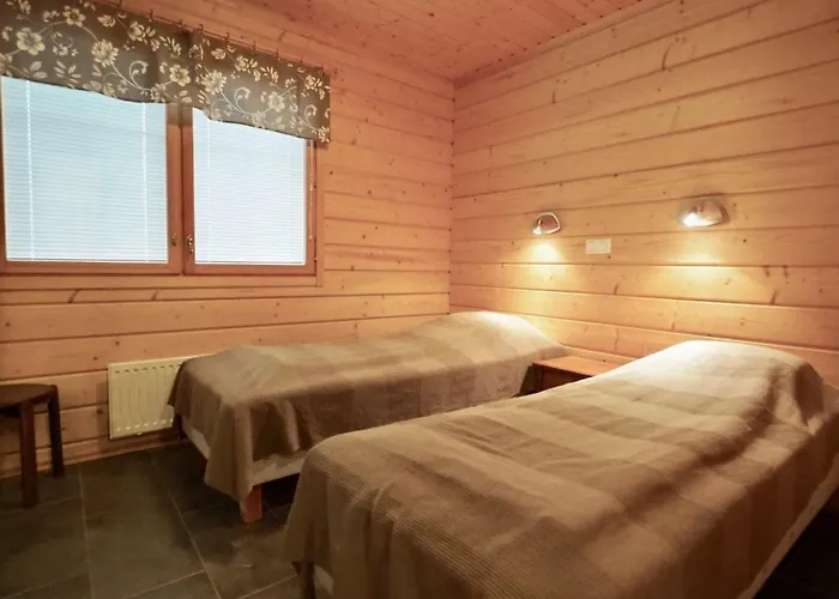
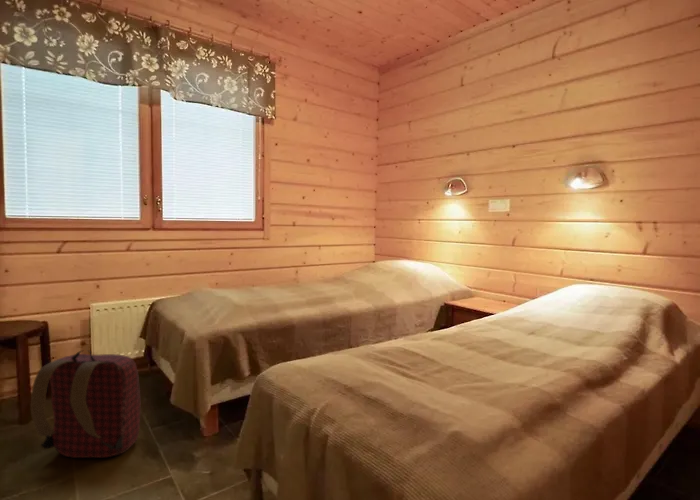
+ backpack (89, 402)
